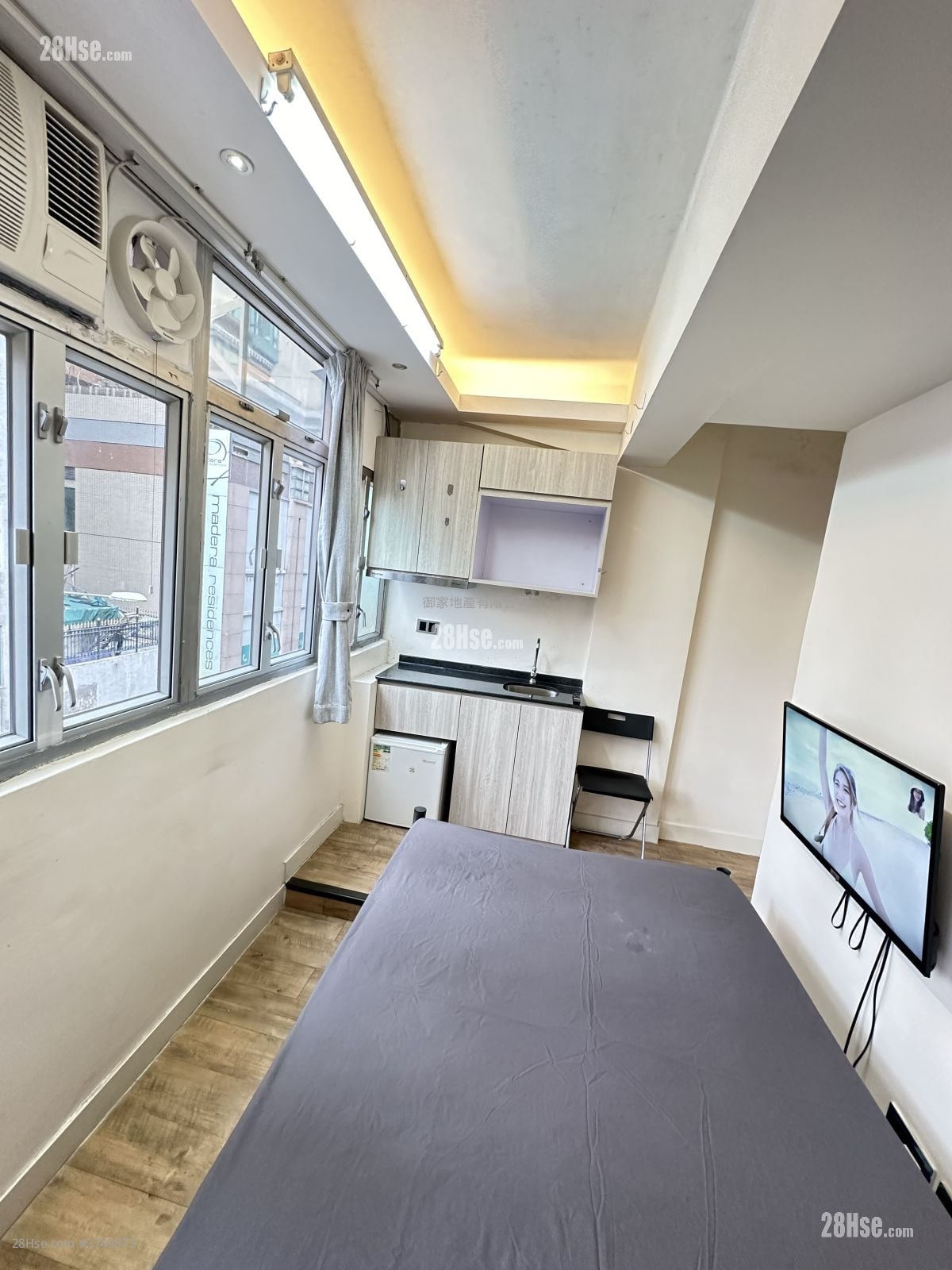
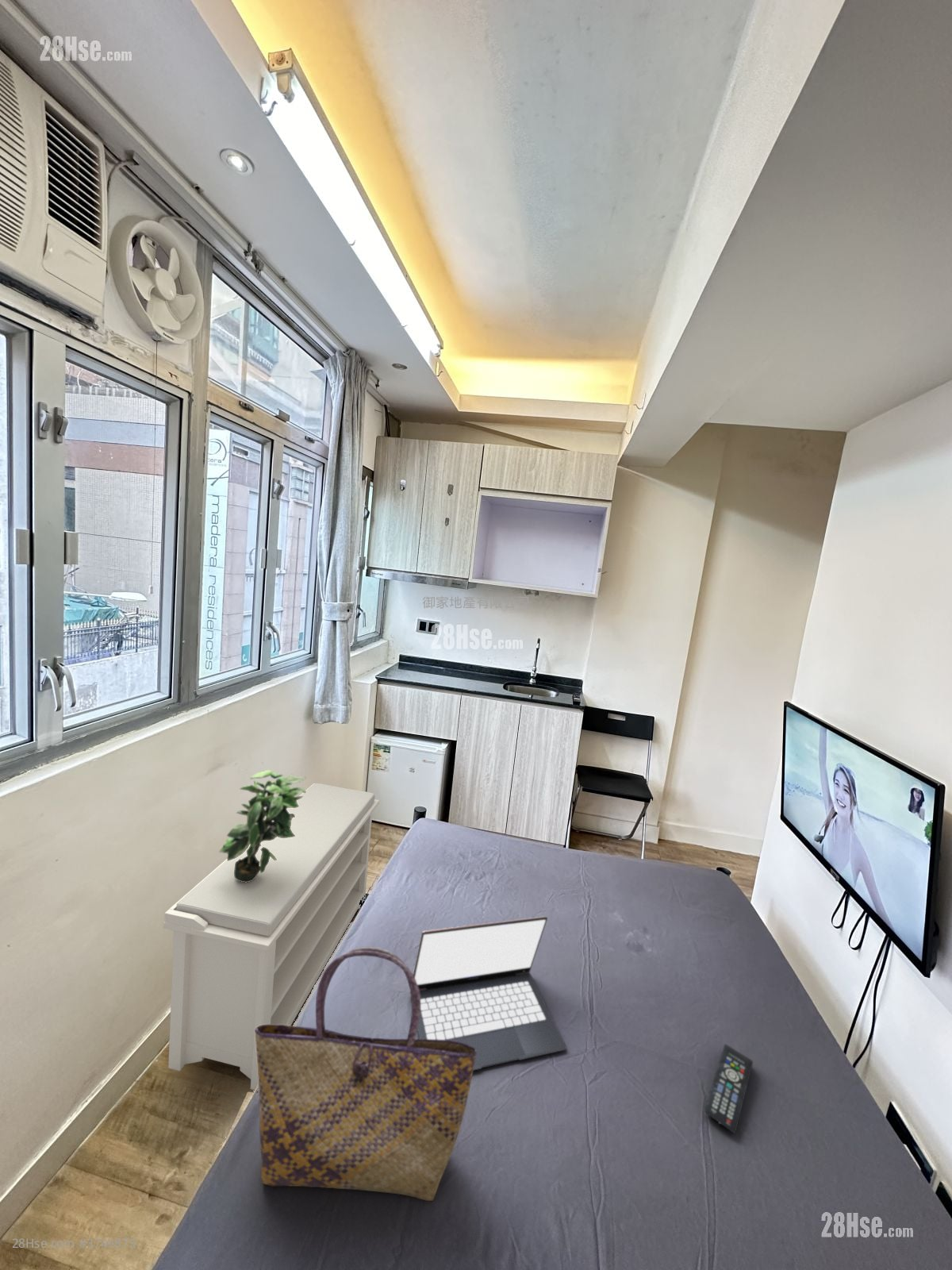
+ bench (293, 902)
+ tote bag (363, 1061)
+ laptop (489, 981)
+ potted plant (265, 826)
+ remote control (730, 1083)
